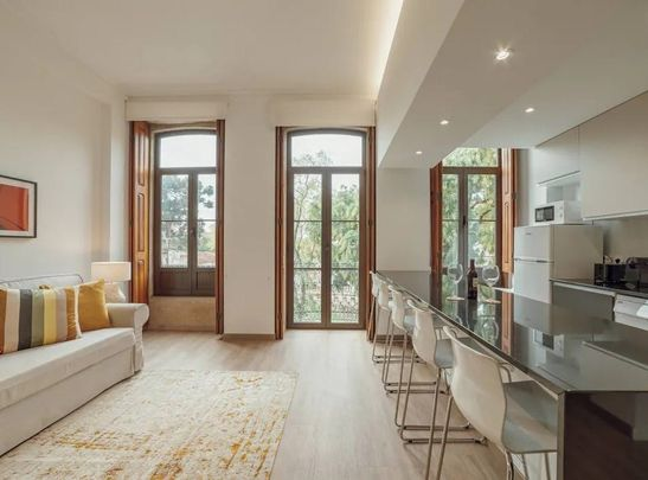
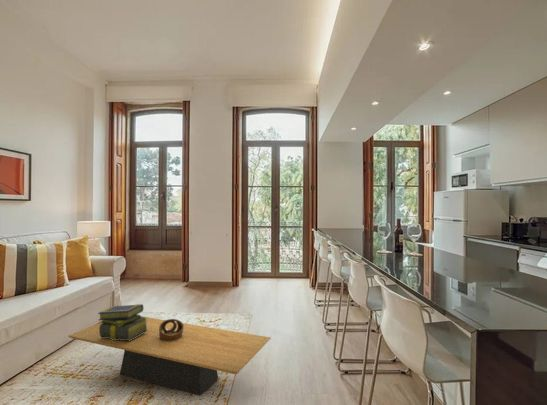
+ coffee table (168, 356)
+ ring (171, 329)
+ stack of books (122, 320)
